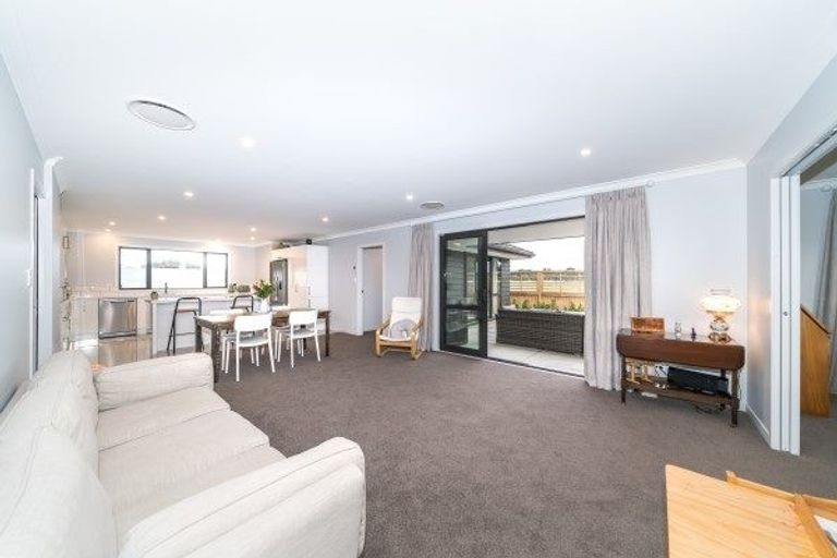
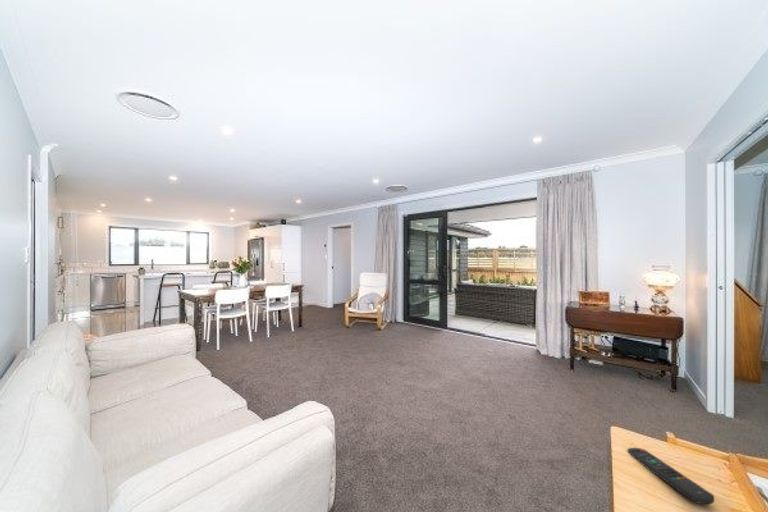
+ remote control (666, 472)
